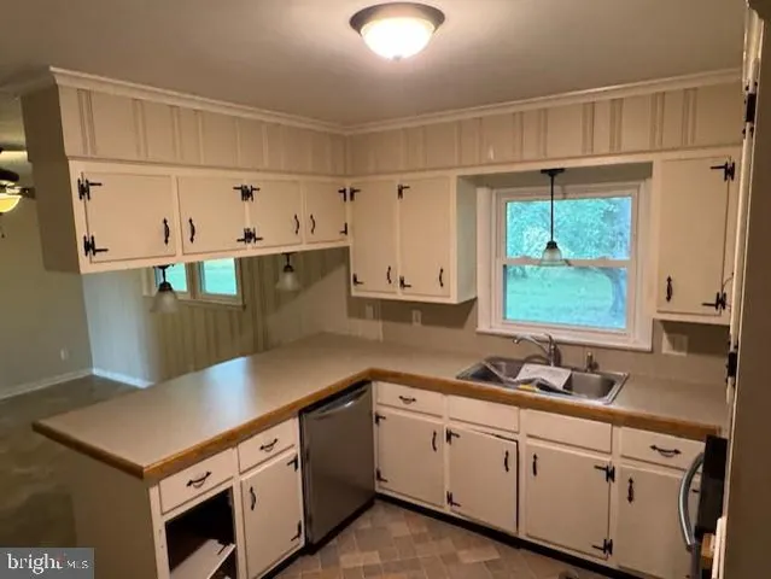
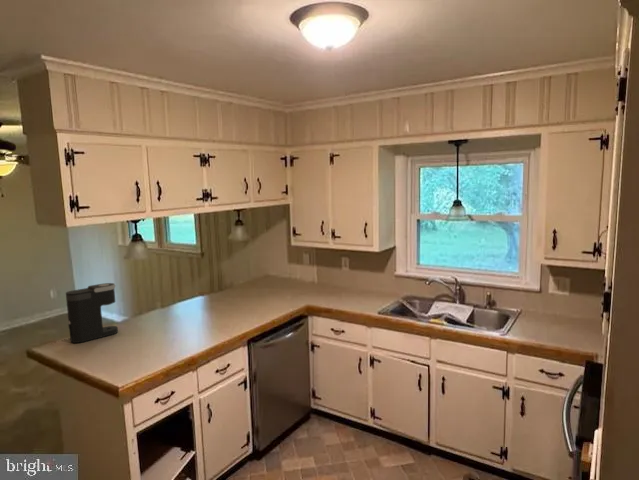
+ coffee maker (93, 311)
